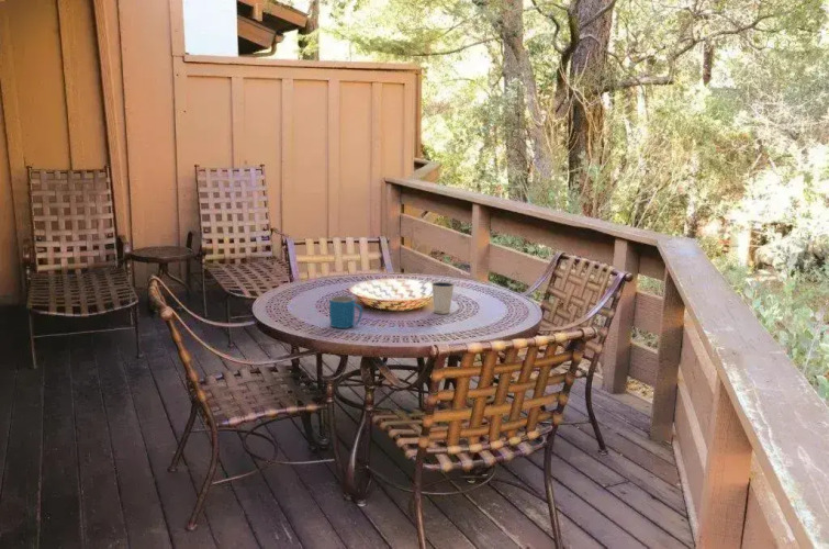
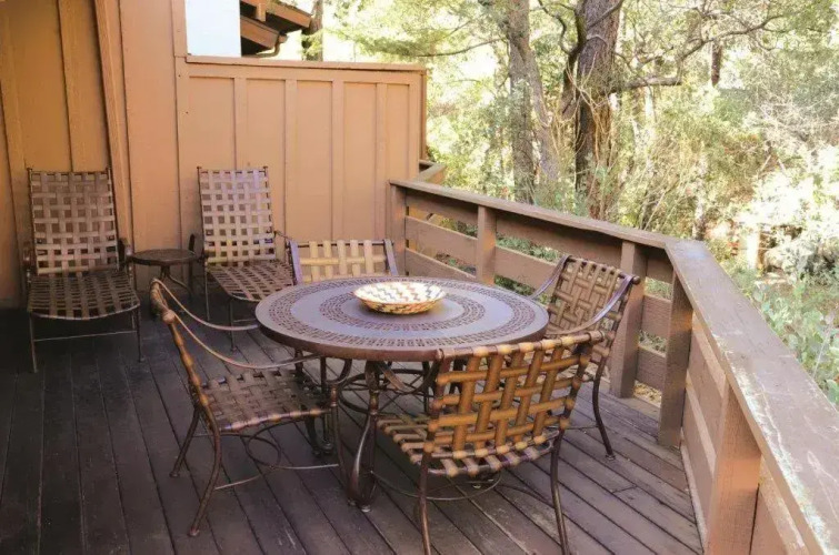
- dixie cup (441, 298)
- mug (346, 312)
